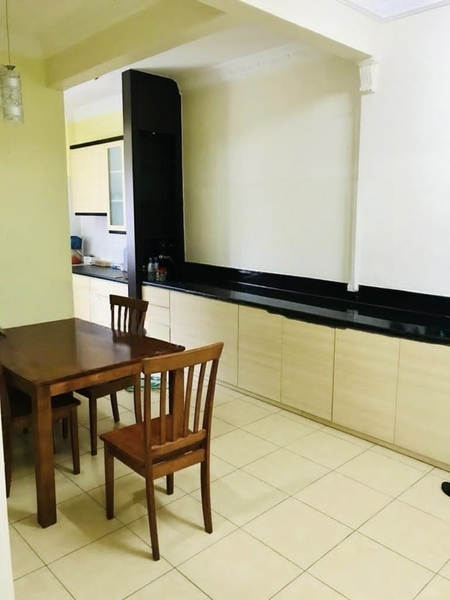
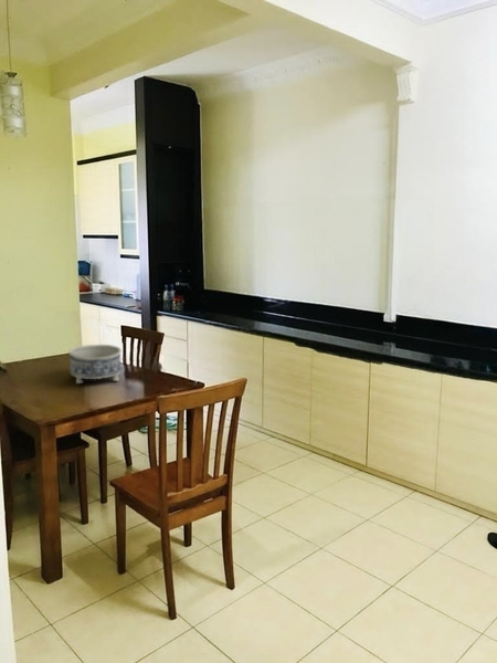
+ decorative bowl (95, 362)
